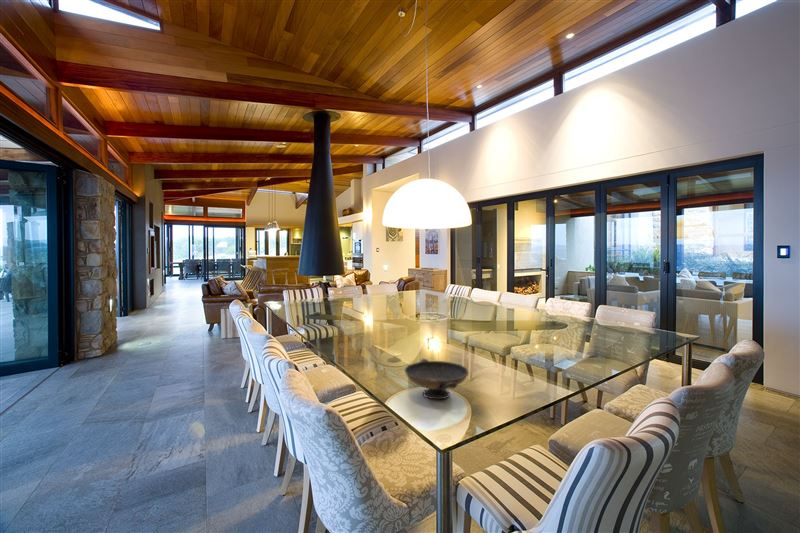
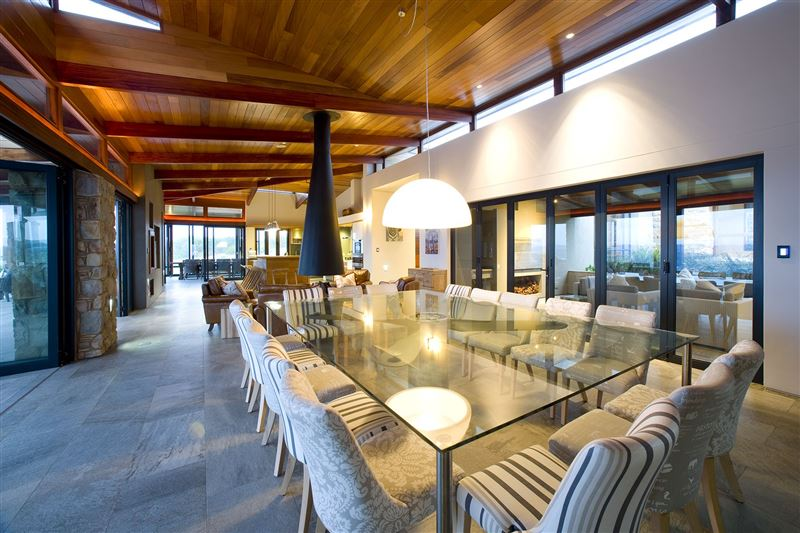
- decorative bowl (436, 381)
